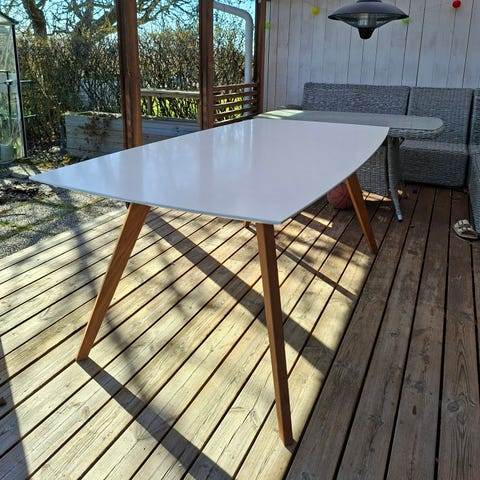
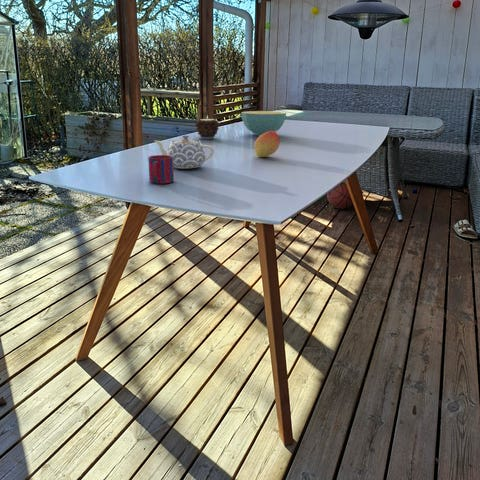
+ cereal bowl (263, 123)
+ teapot (183, 150)
+ candle (207, 126)
+ fruit (267, 143)
+ mug (158, 170)
